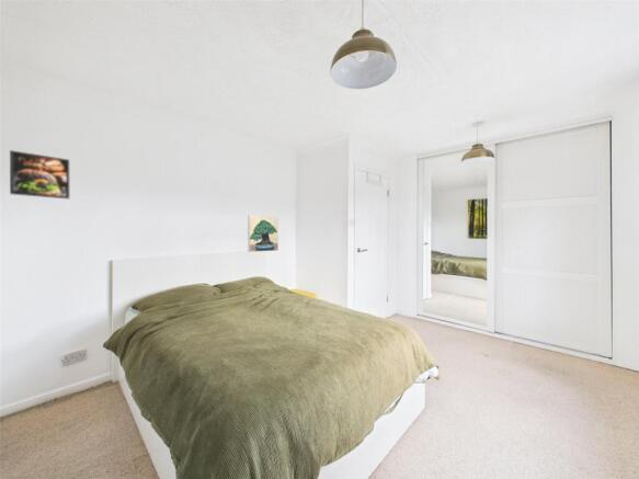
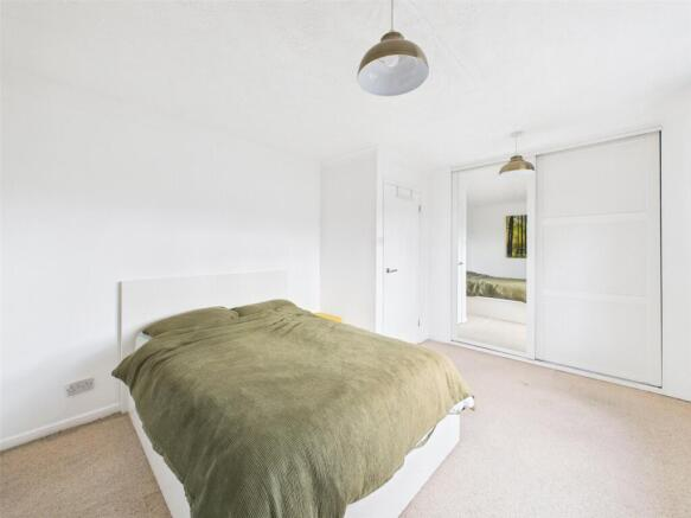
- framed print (263, 233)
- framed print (41, 175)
